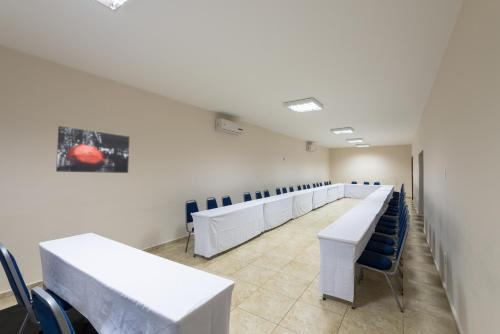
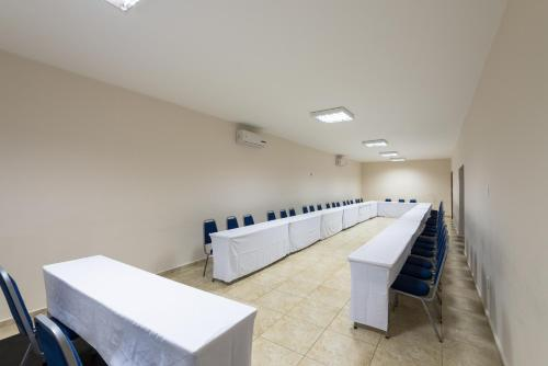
- wall art (97, 152)
